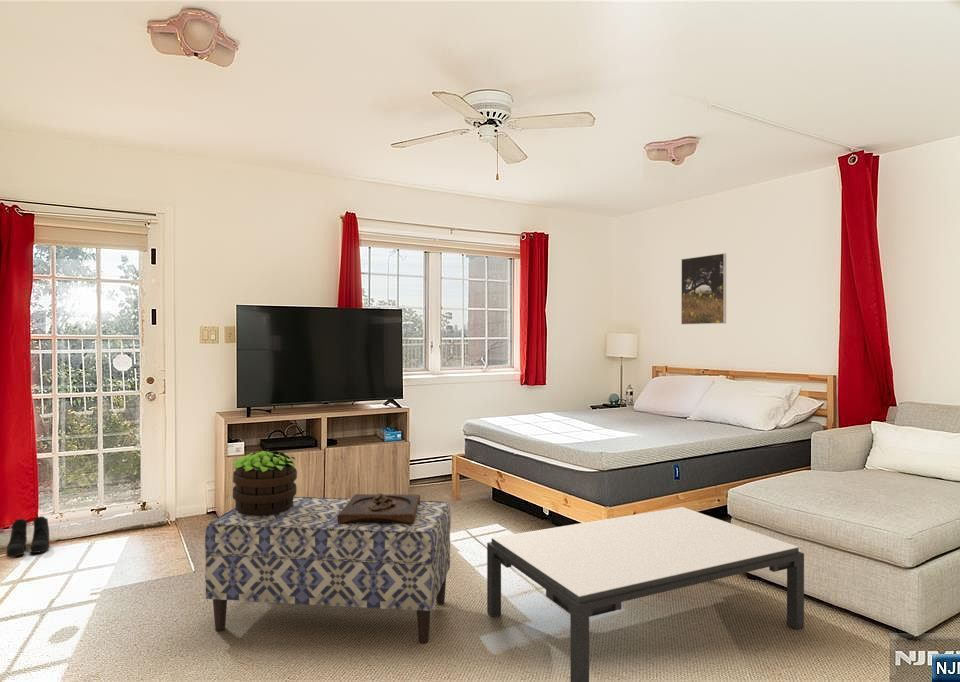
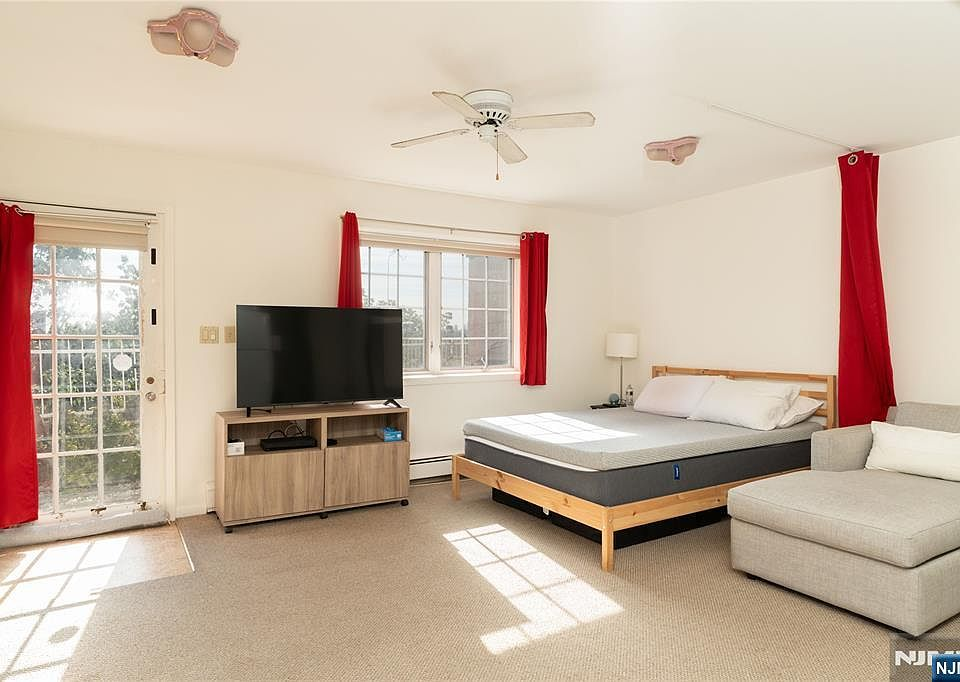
- bench (335, 563)
- coffee table (641, 581)
- wooden tray (382, 502)
- potted plant (264, 479)
- boots (26, 534)
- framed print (702, 290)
